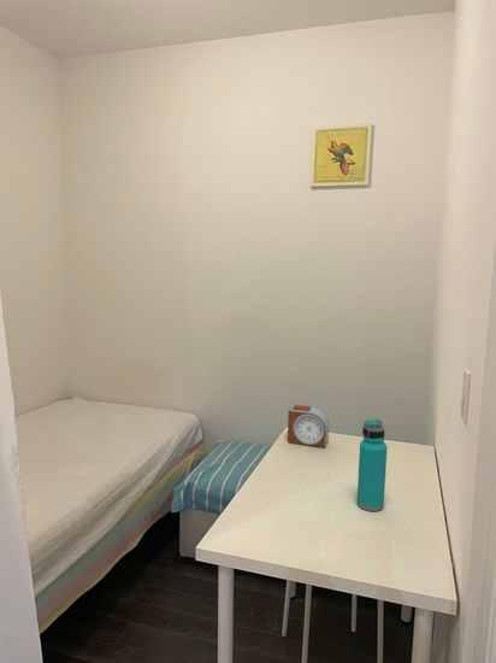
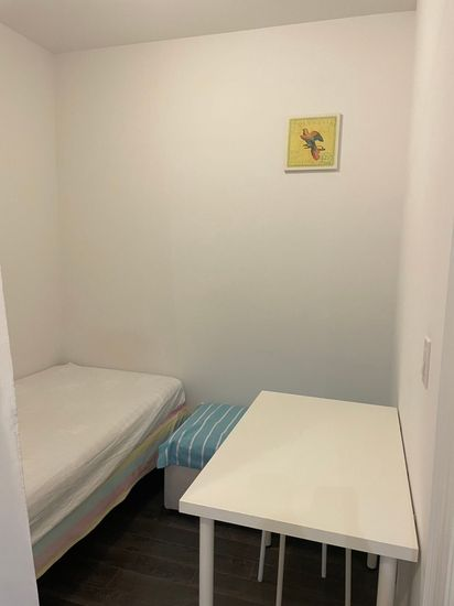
- alarm clock (307, 424)
- water bottle (372, 463)
